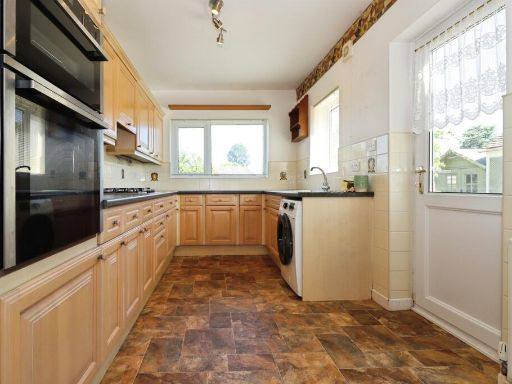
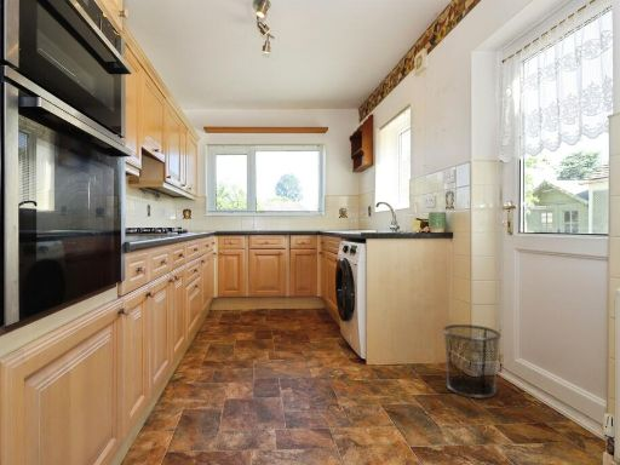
+ waste bin (470, 360)
